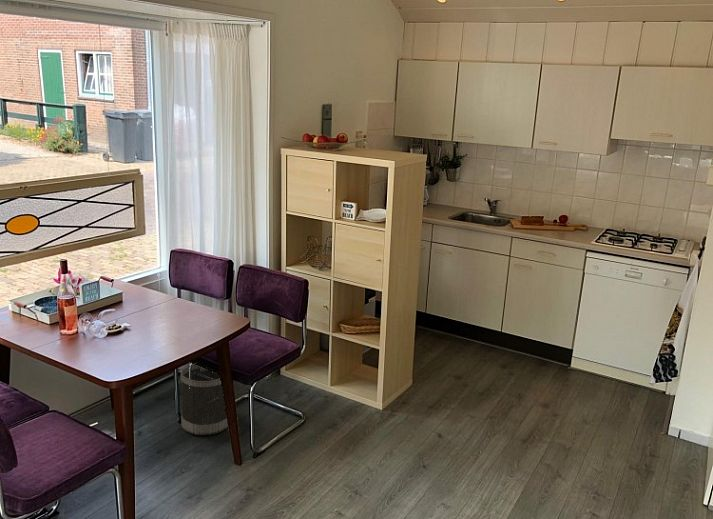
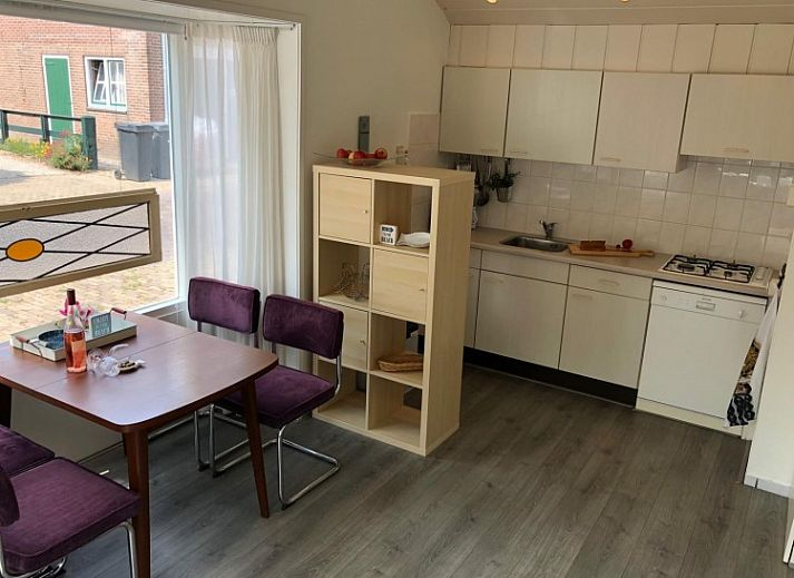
- wastebasket (205, 397)
